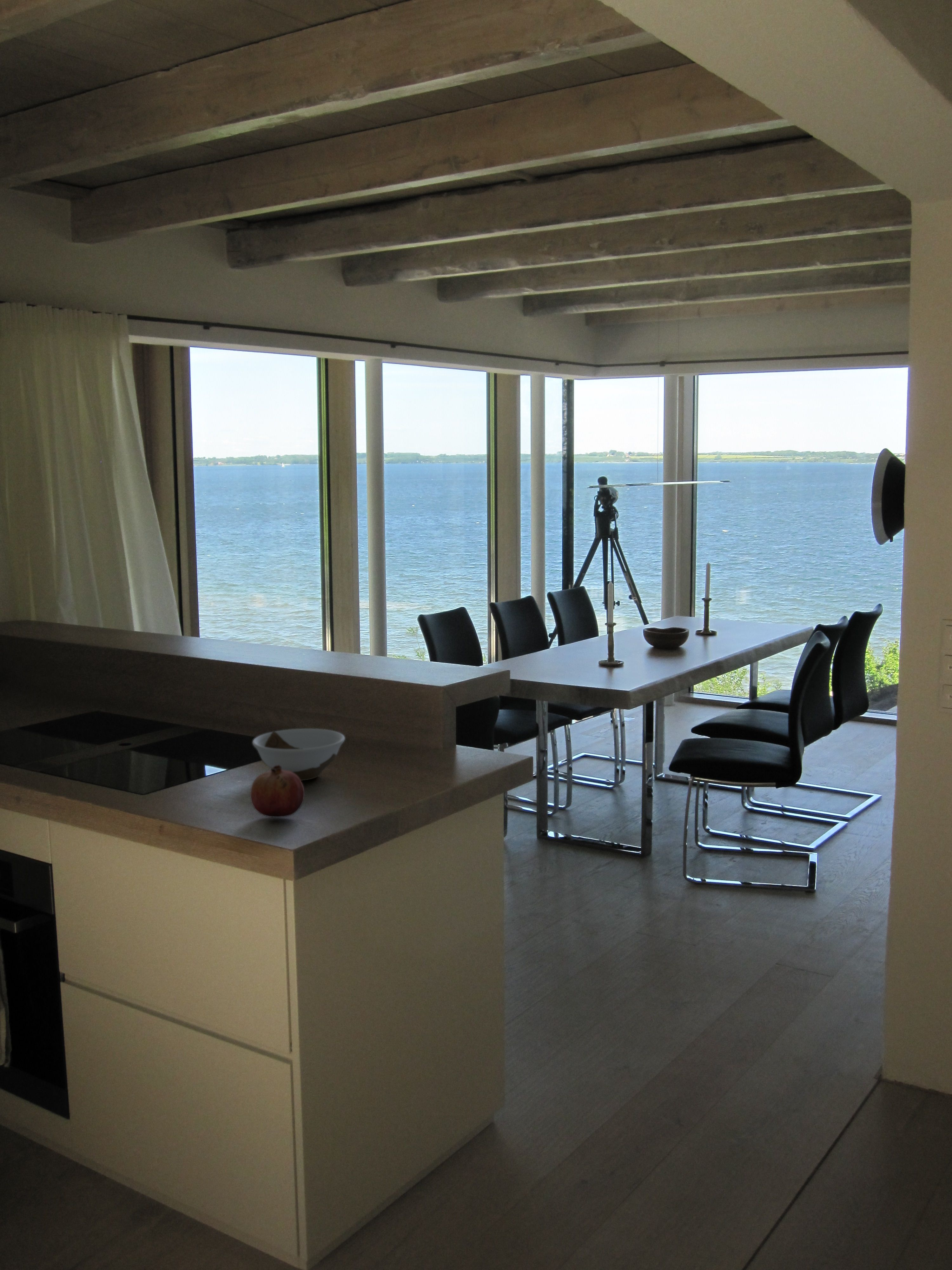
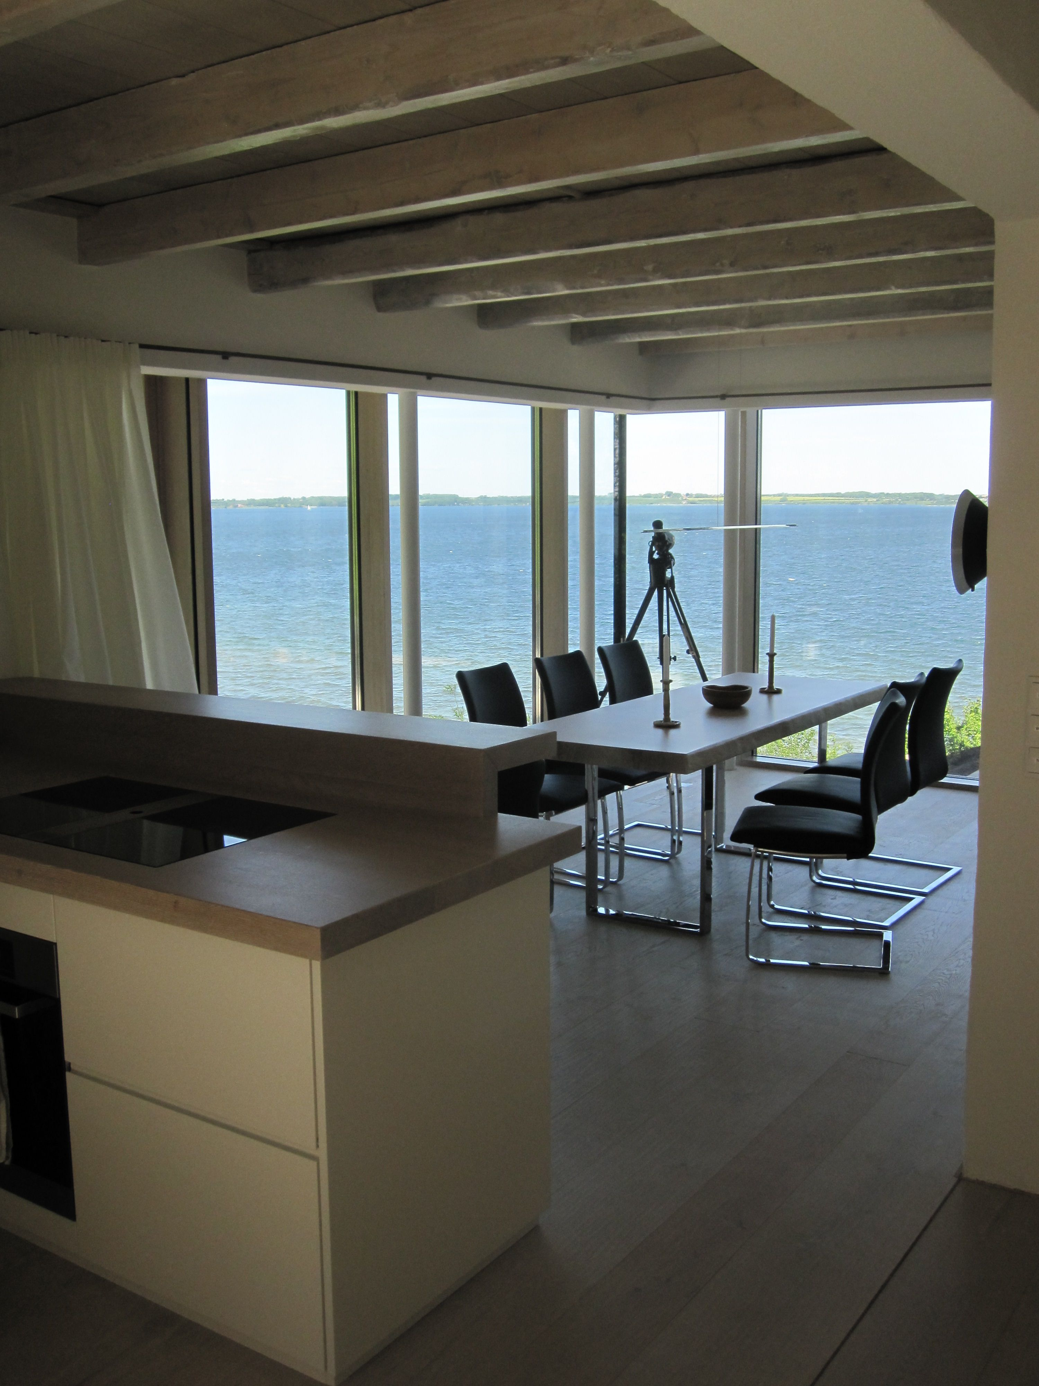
- fruit (277, 792)
- bowl (299, 757)
